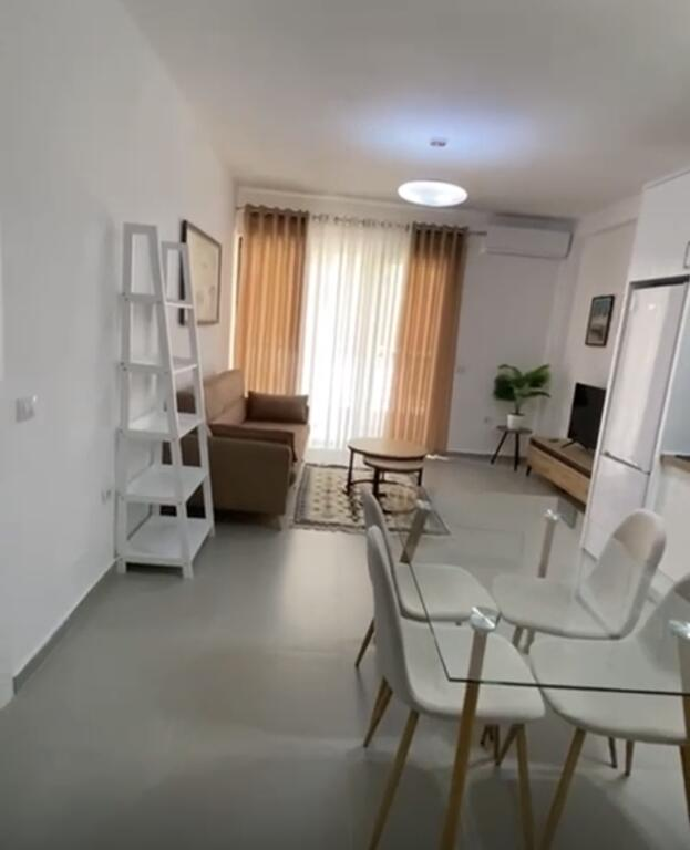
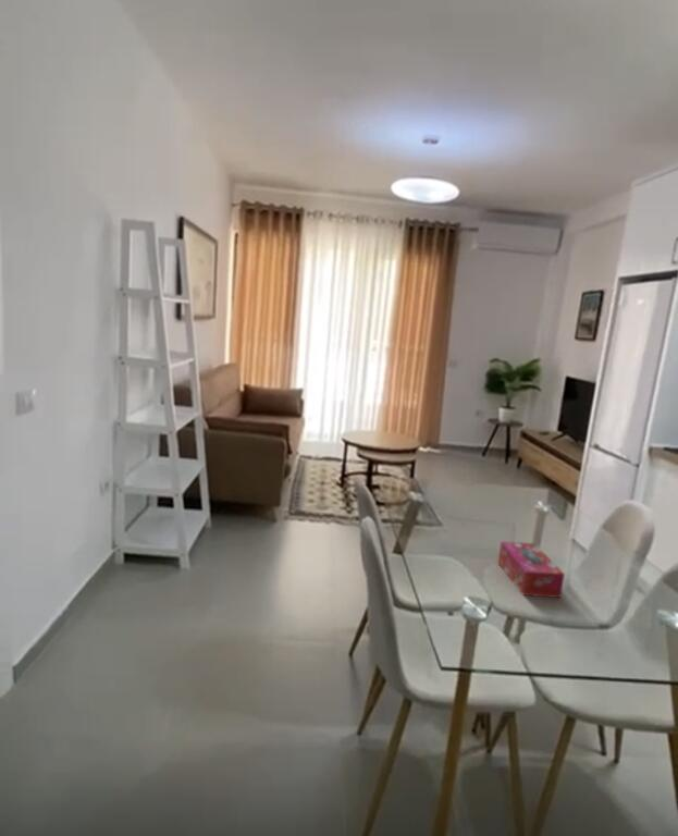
+ tissue box (529, 567)
